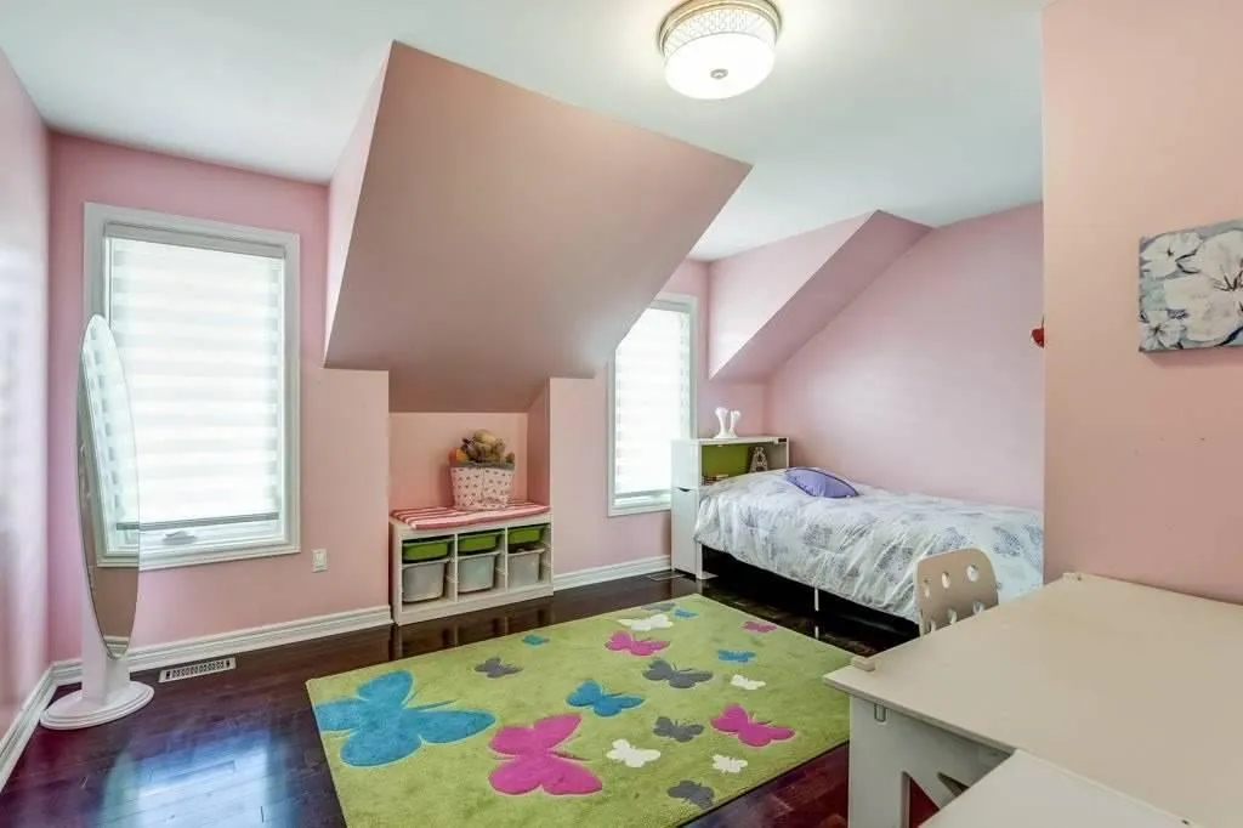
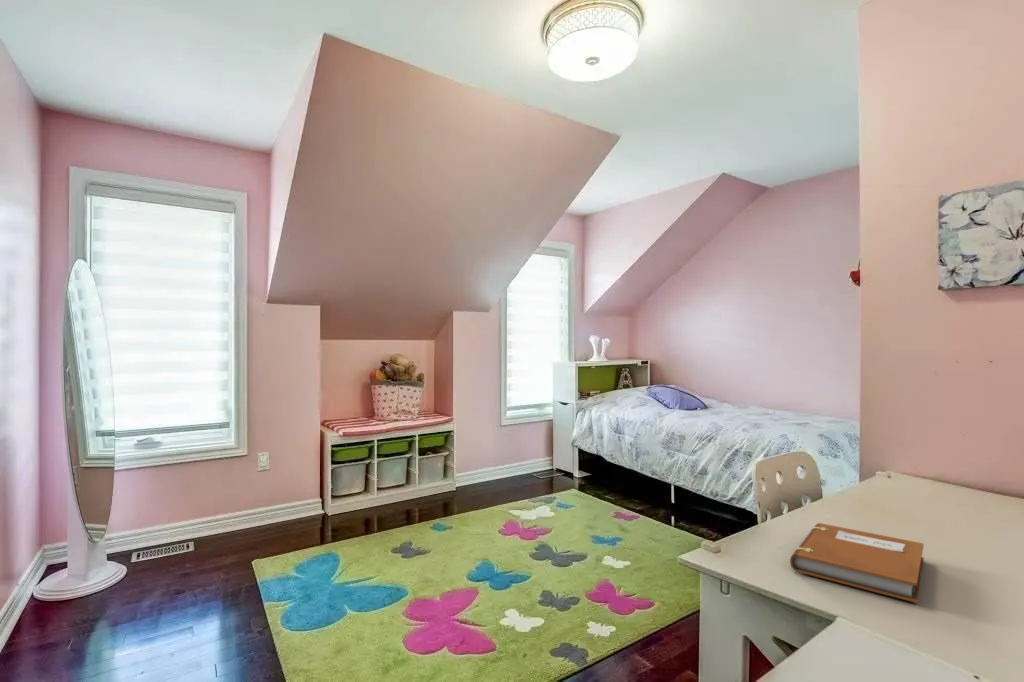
+ notebook (858, 555)
